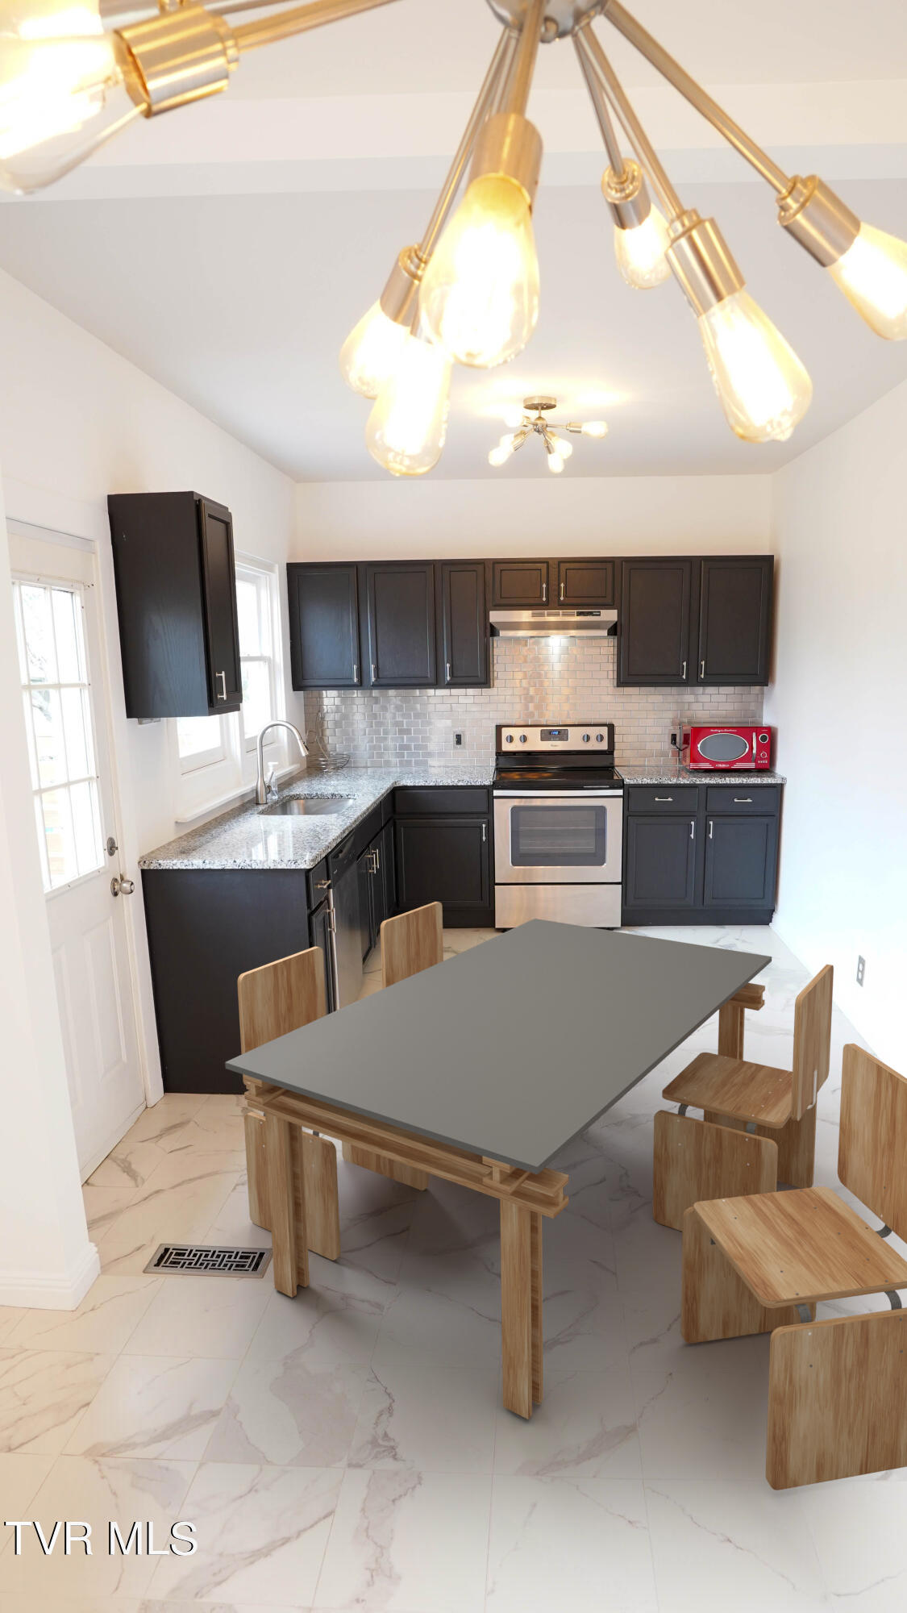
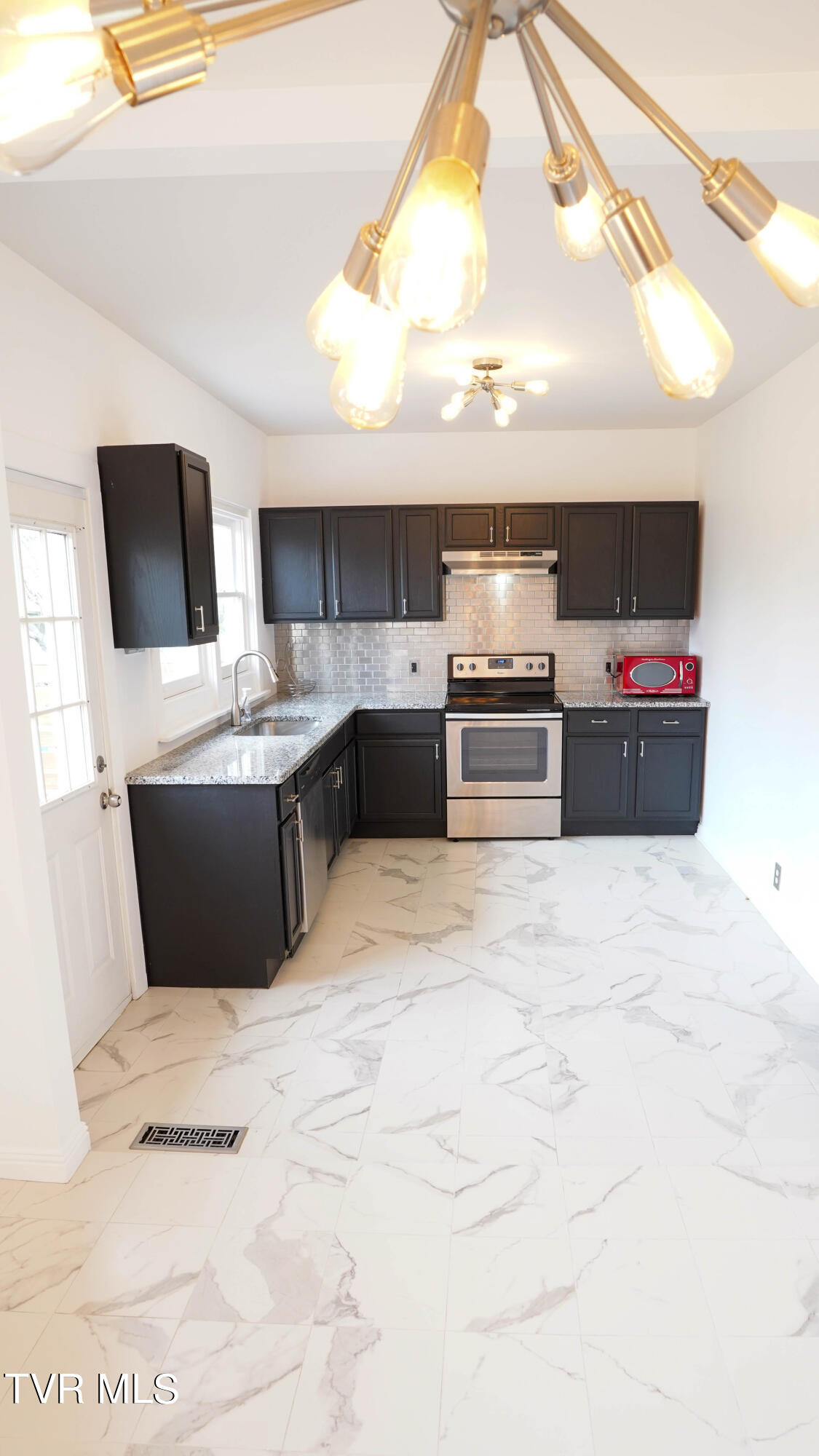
- dining table (598, 1107)
